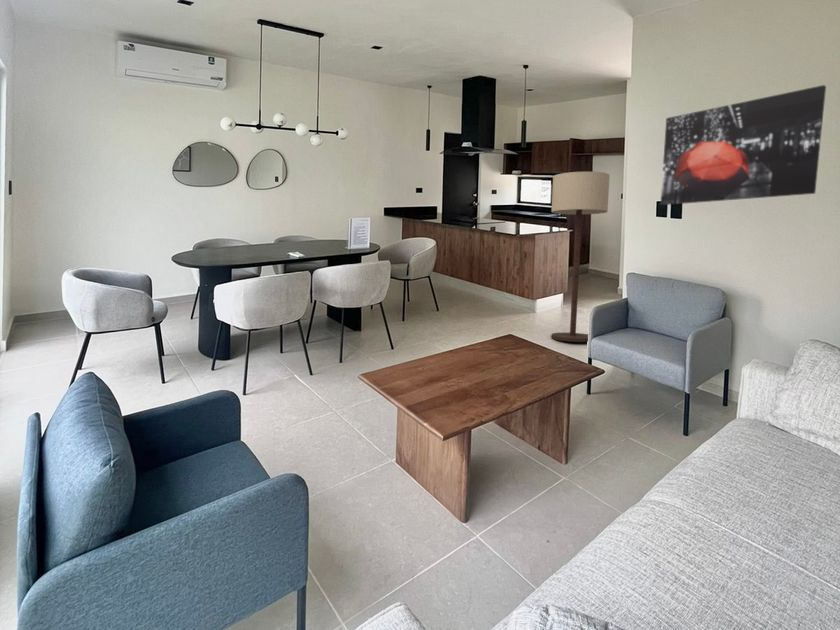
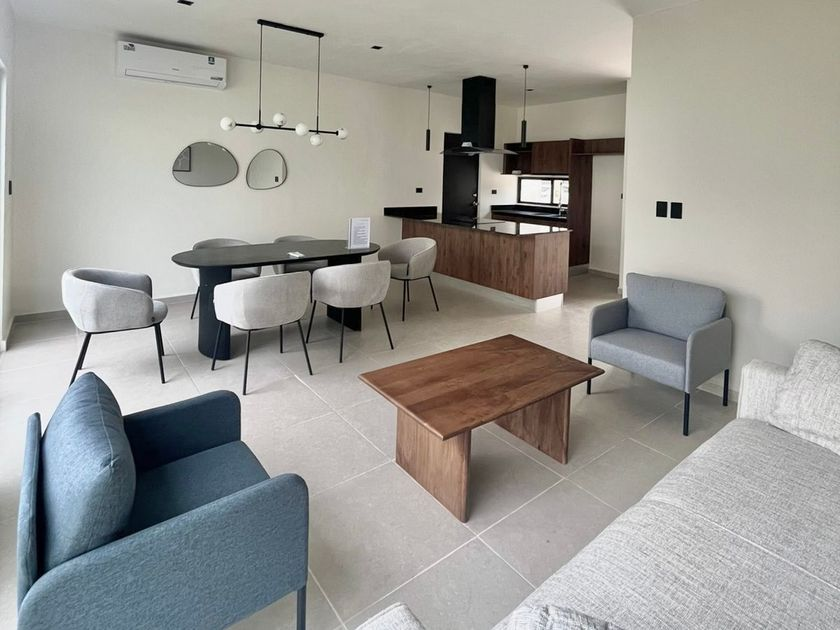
- wall art (733, 152)
- floor lamp (576, 258)
